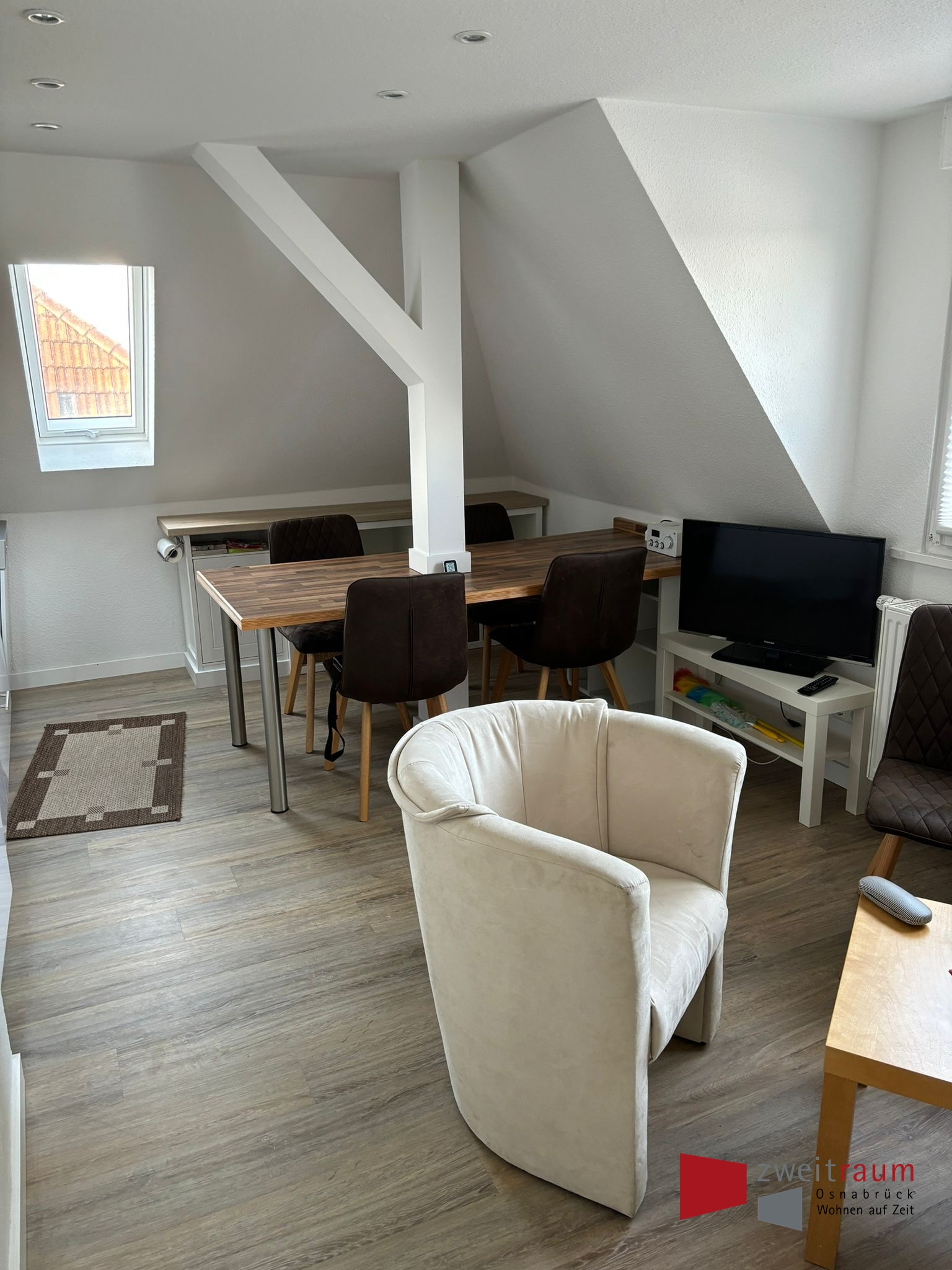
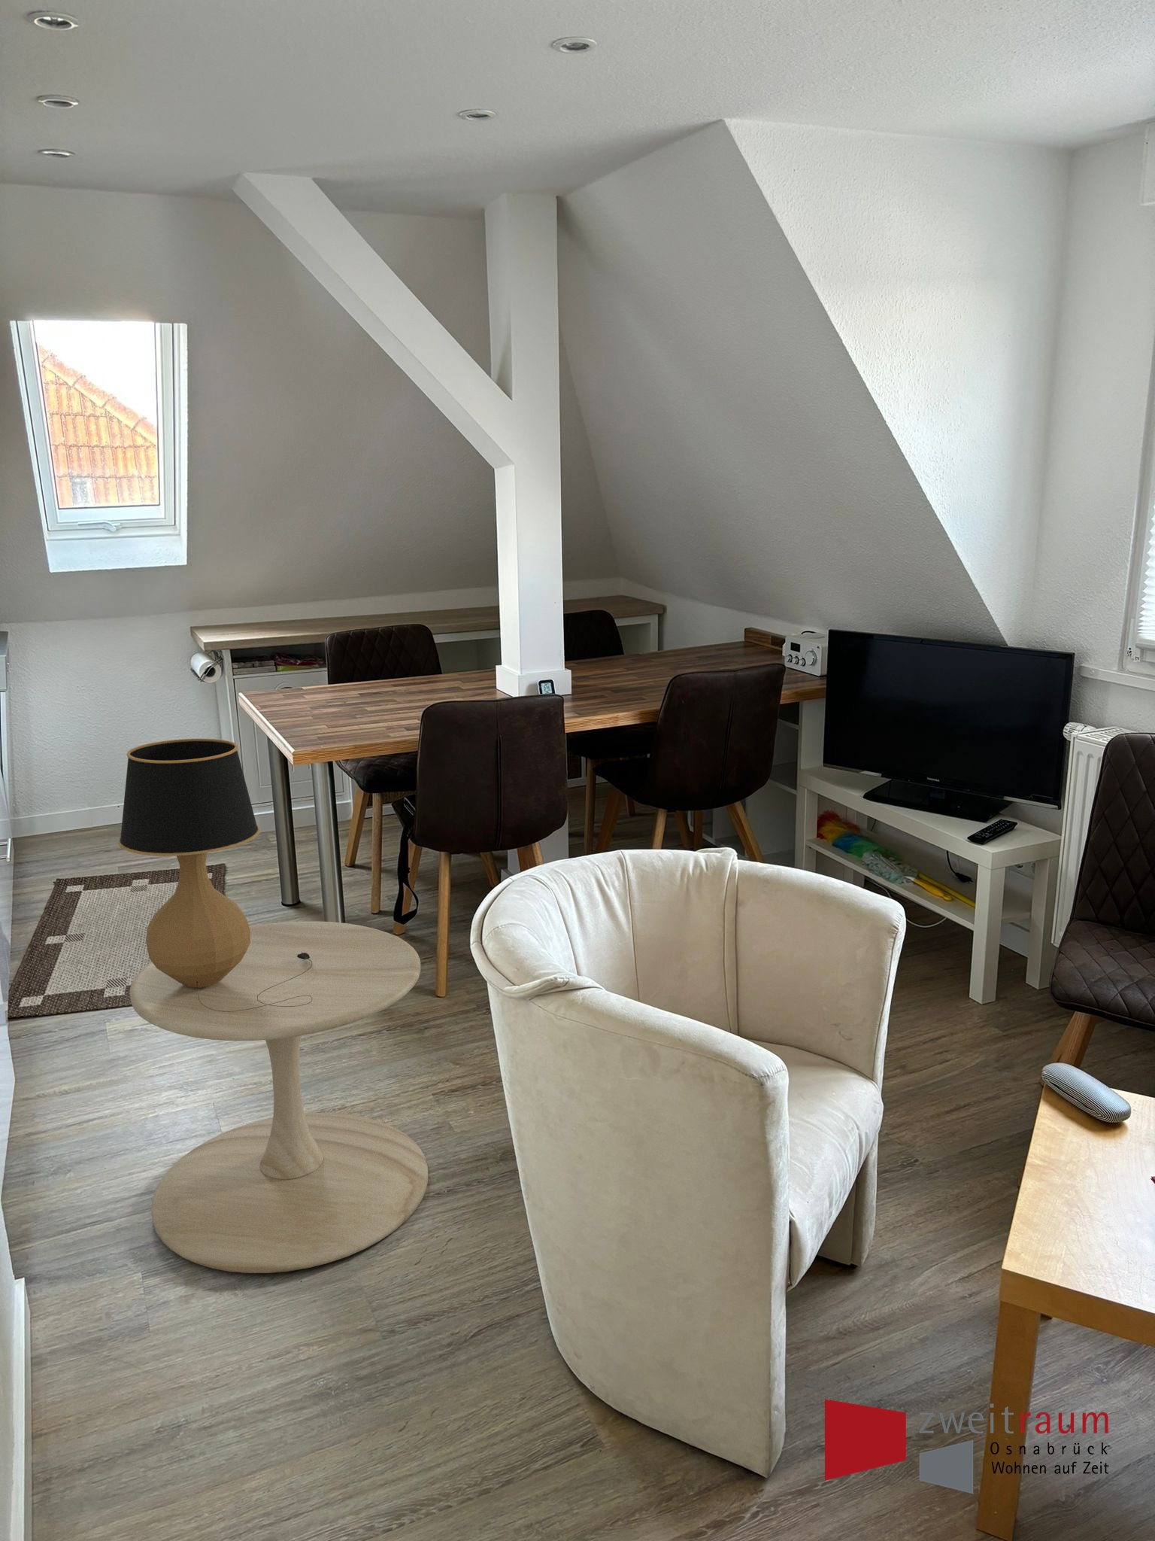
+ side table (286, 1081)
+ table lamp (205, 864)
